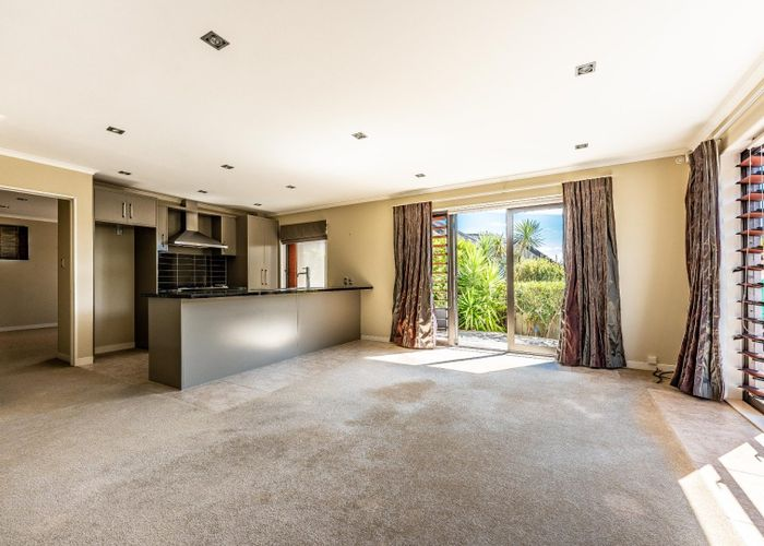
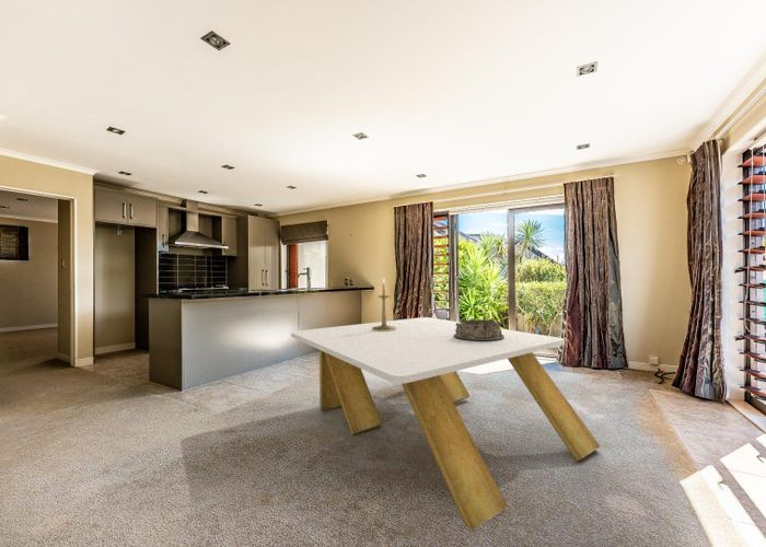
+ candlestick (383, 302)
+ dining table (430, 380)
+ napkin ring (479, 328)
